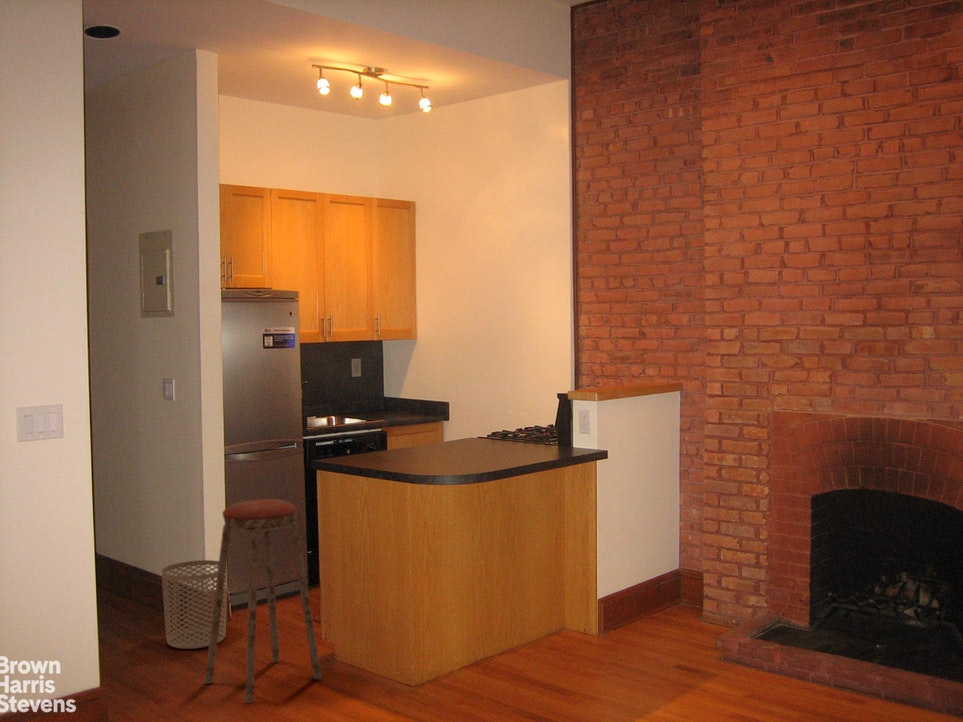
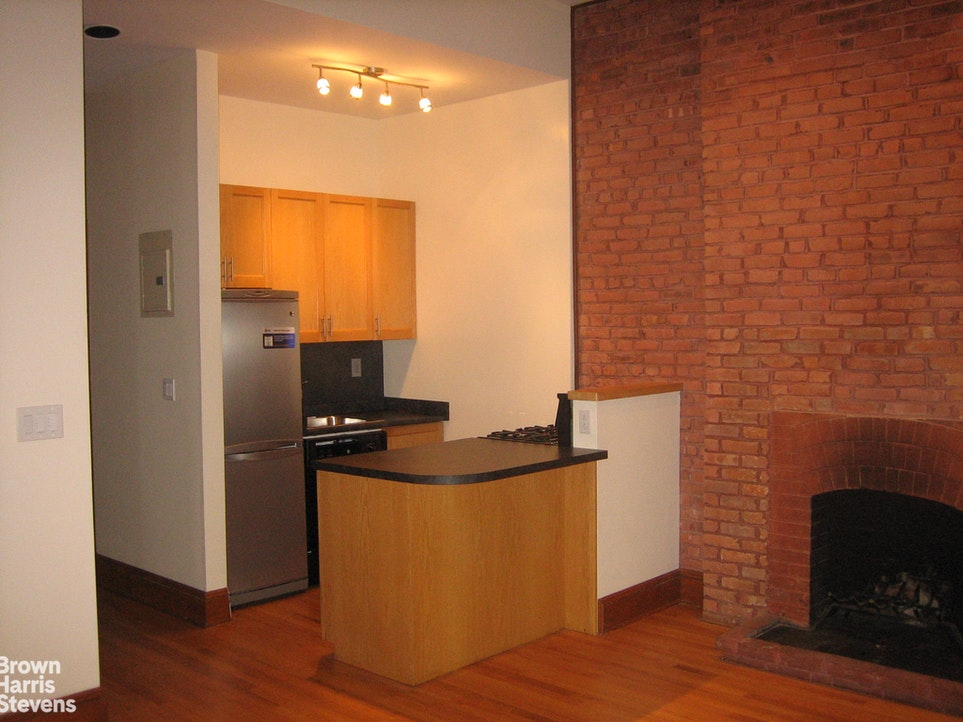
- music stool (256, 591)
- waste bin (195, 604)
